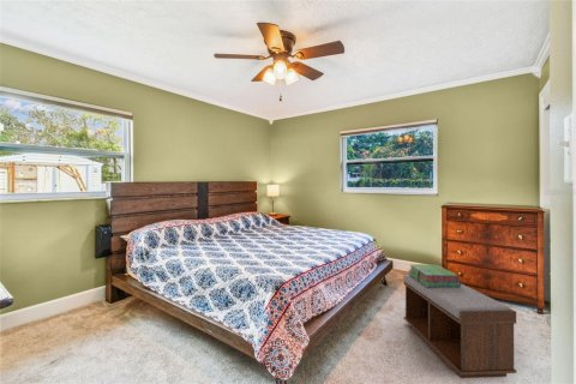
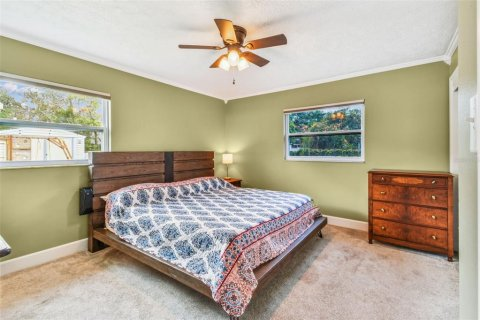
- bench (449, 317)
- stack of books (432, 274)
